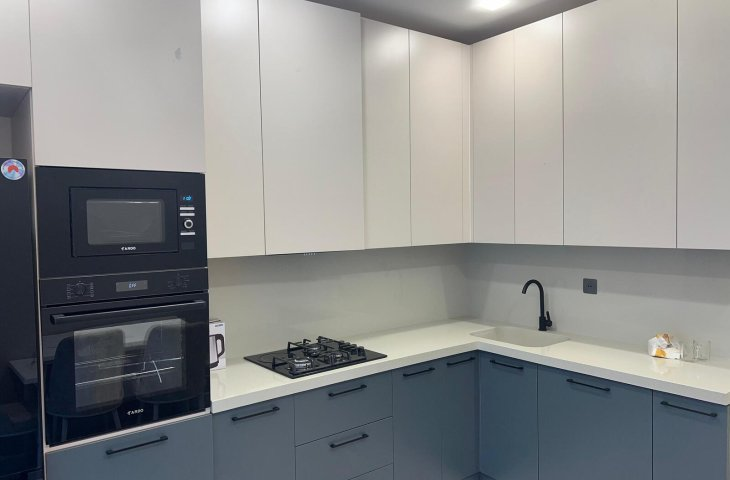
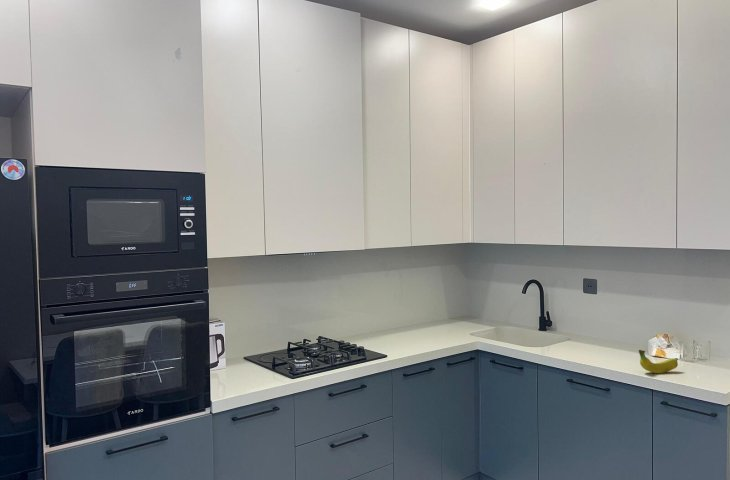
+ fruit (657, 363)
